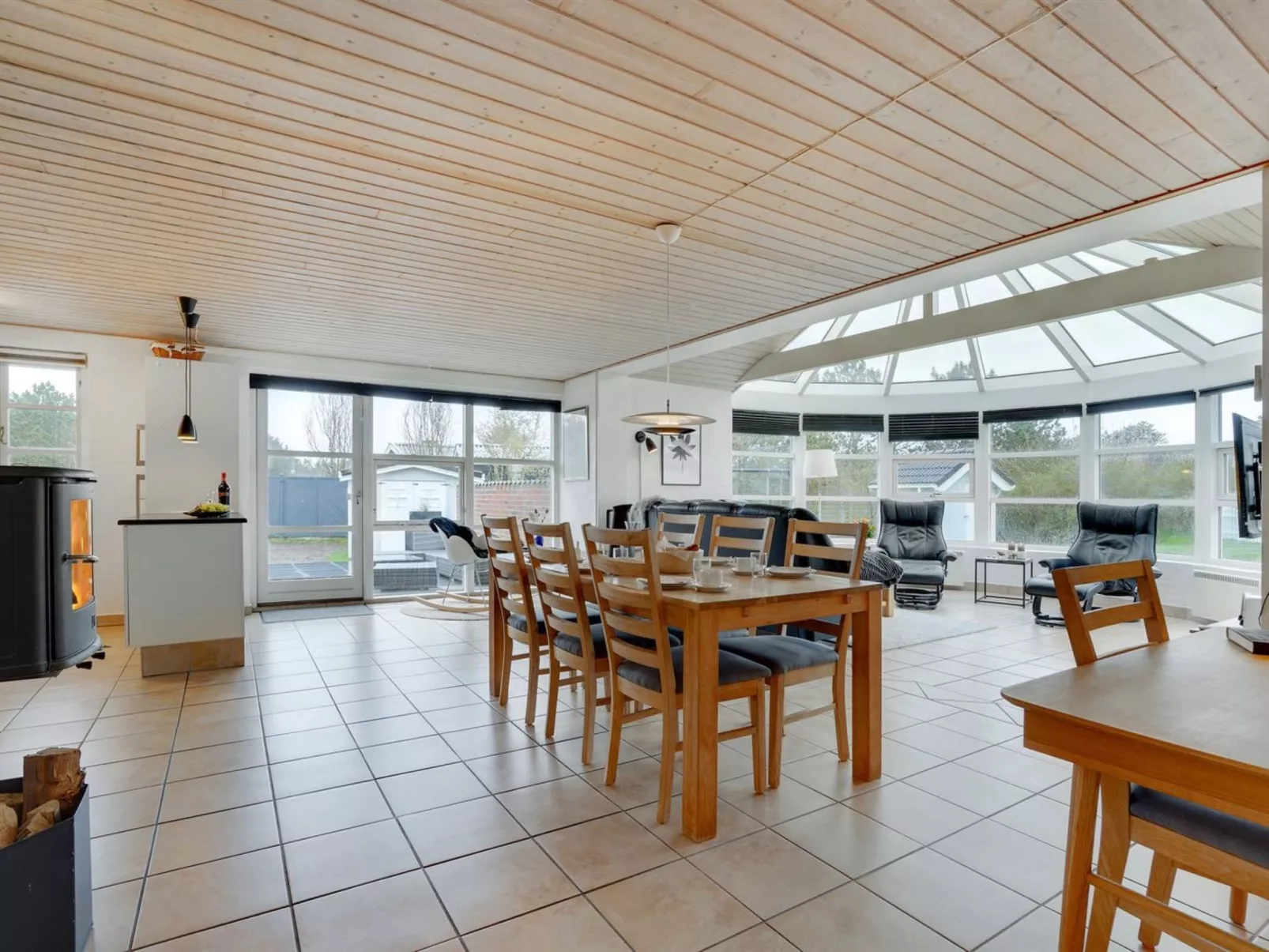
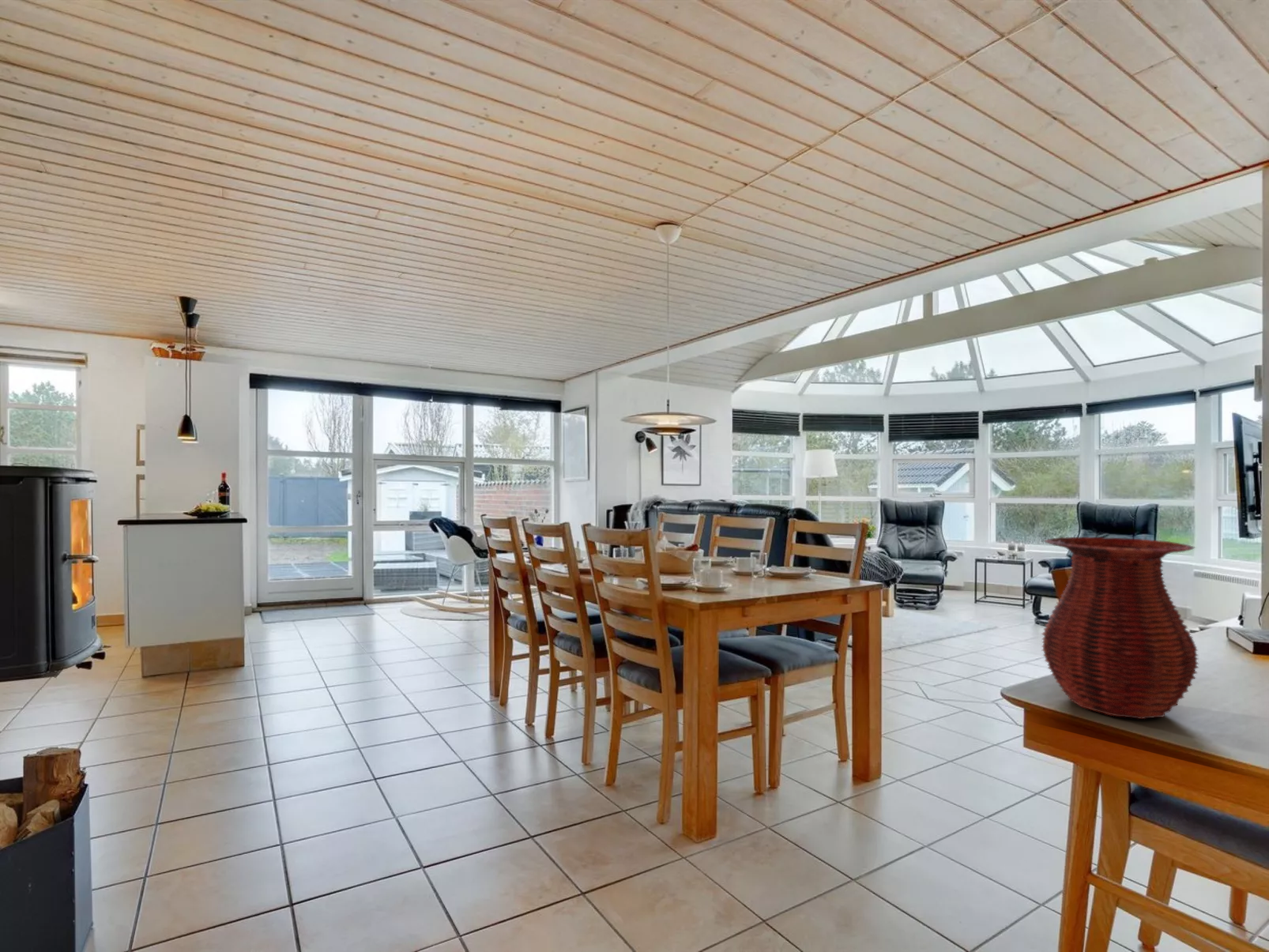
+ vase (1116, 624)
